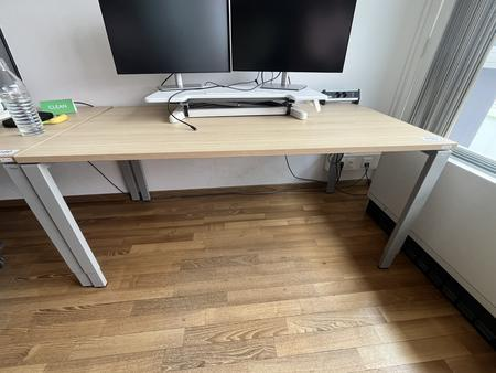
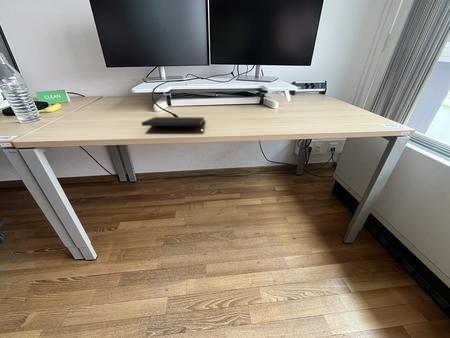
+ notepad (175, 121)
